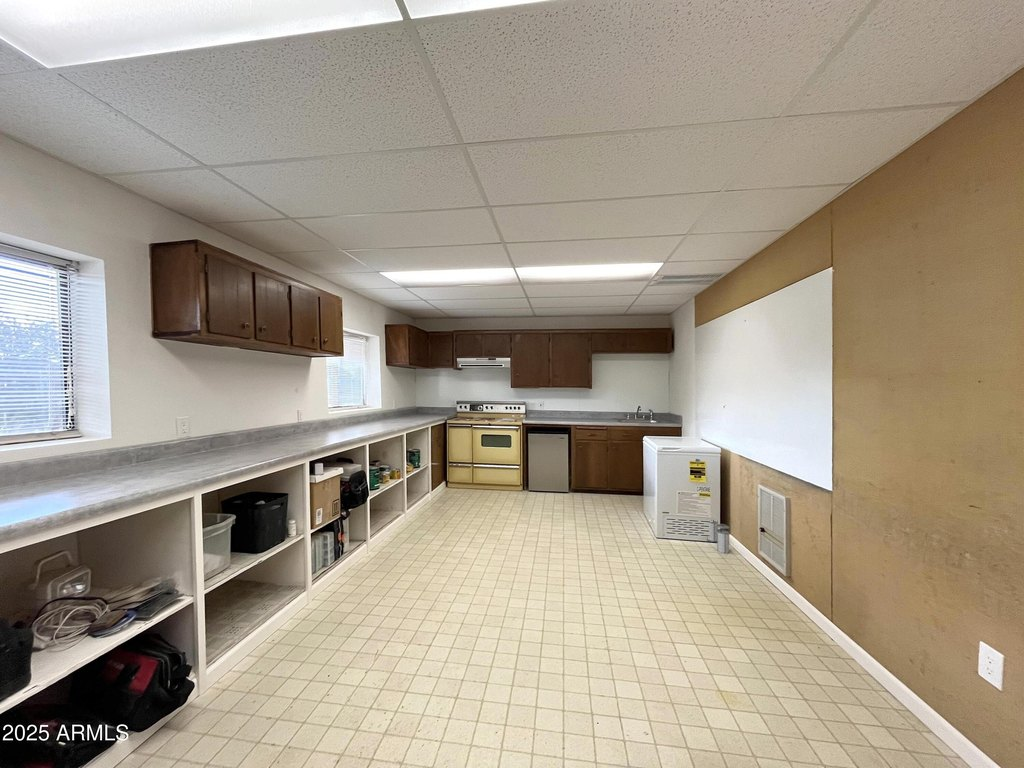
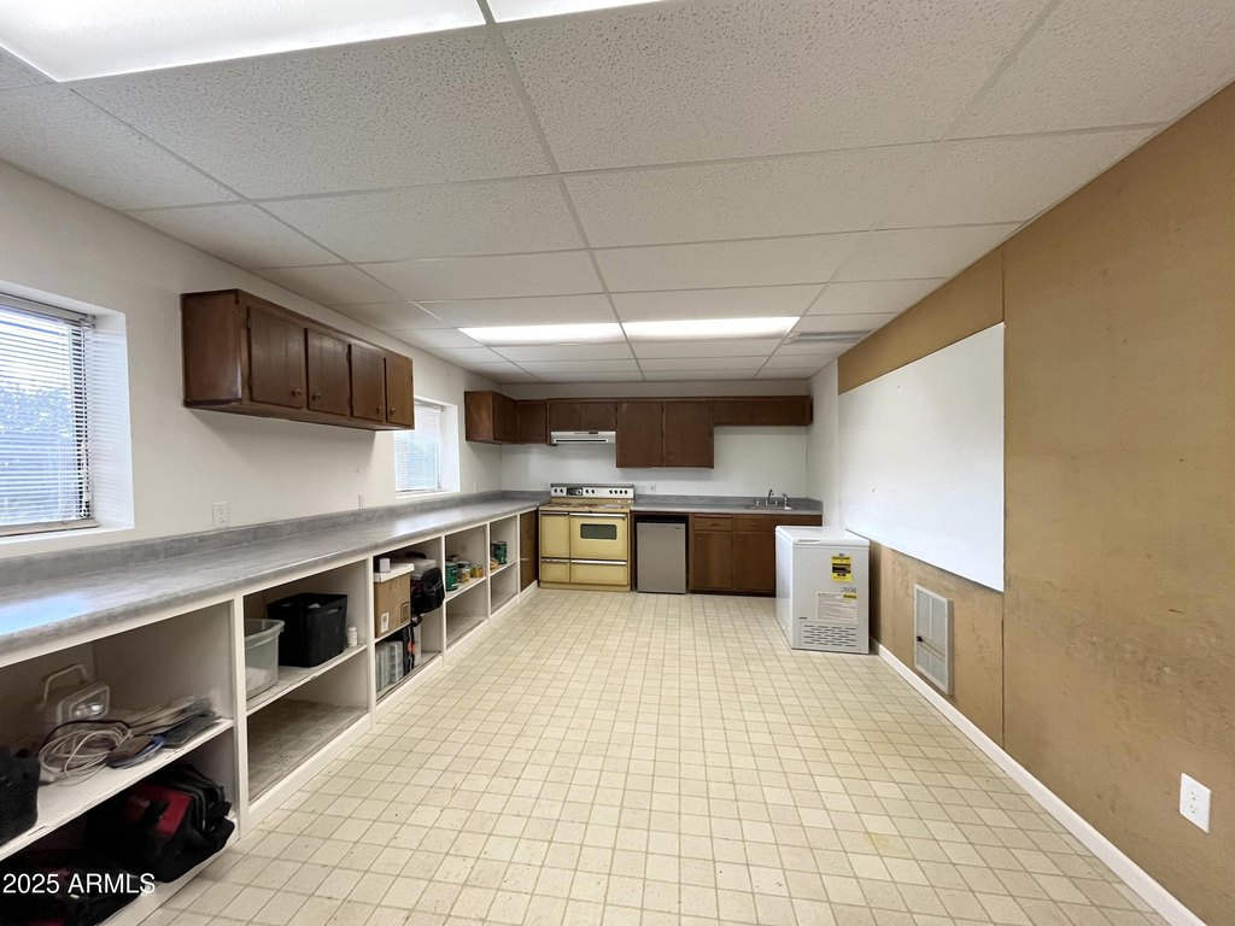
- trash can (718, 533)
